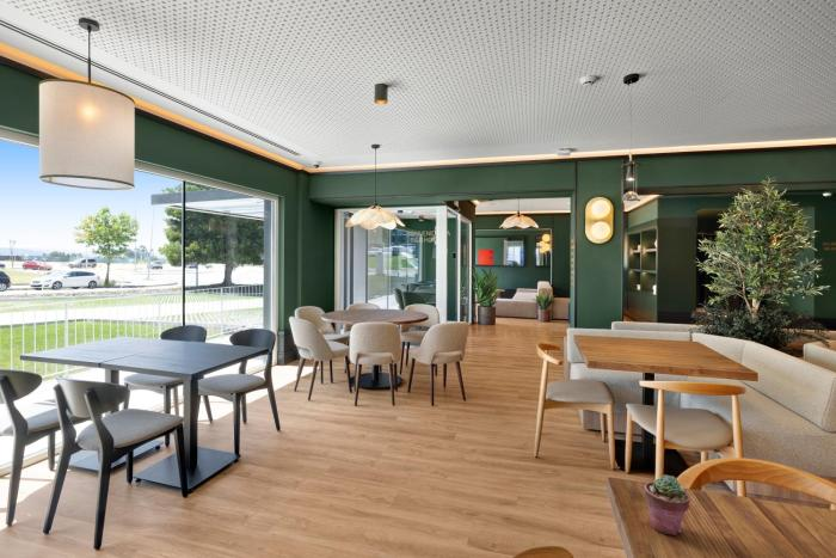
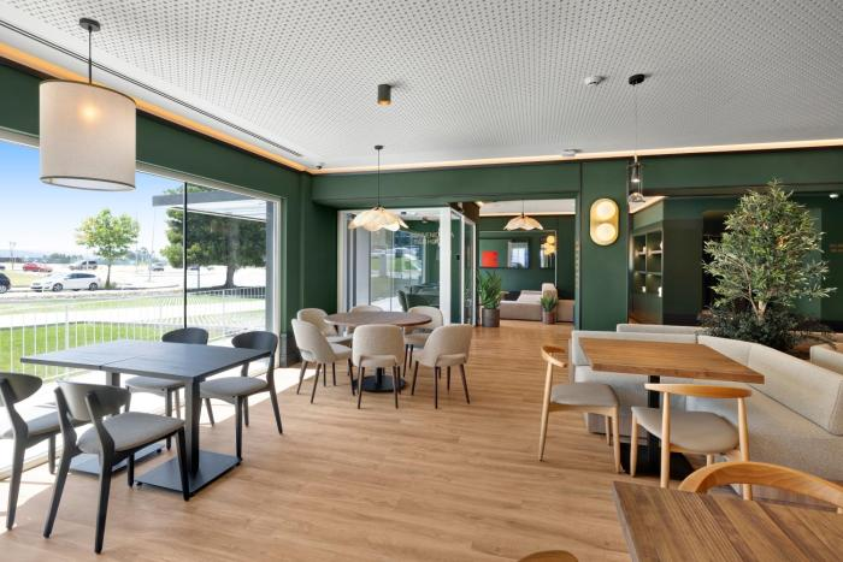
- potted succulent (665, 501)
